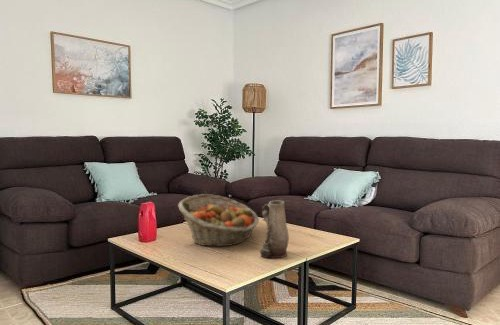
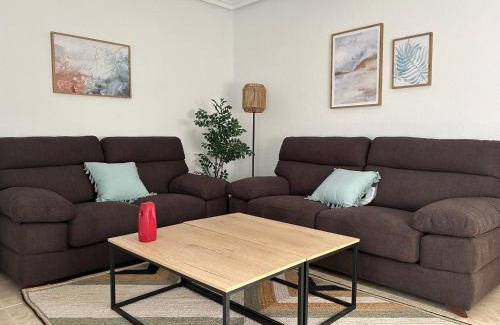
- fruit basket (219, 218)
- vase (274, 228)
